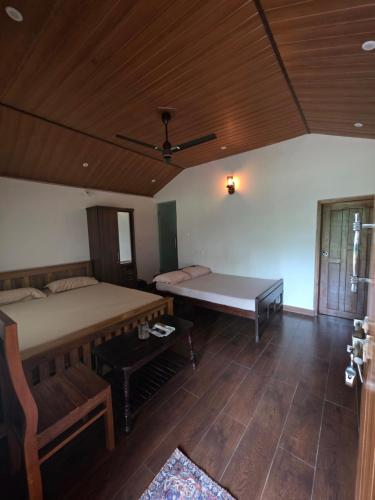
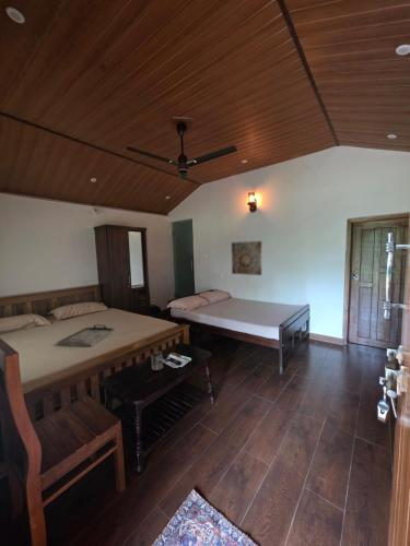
+ wall art (246, 258)
+ serving tray (87, 334)
